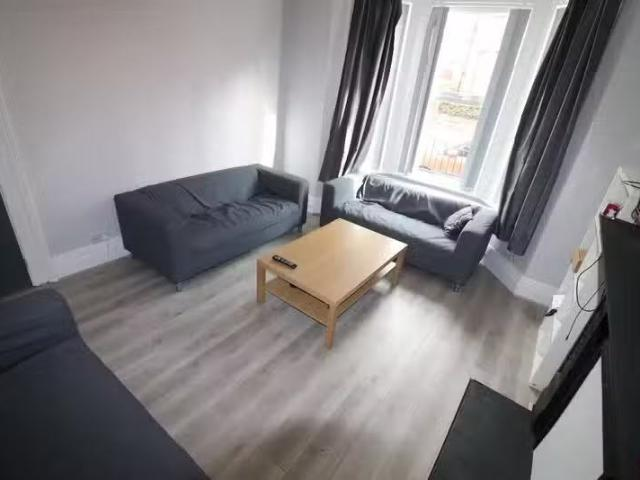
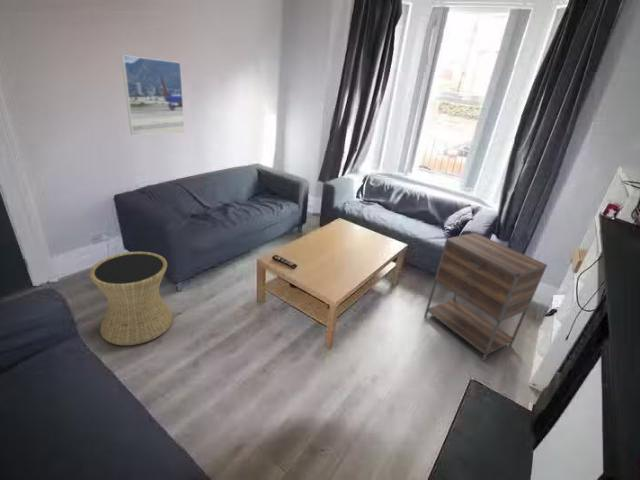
+ side table (134, 296)
+ nightstand (478, 293)
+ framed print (156, 97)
